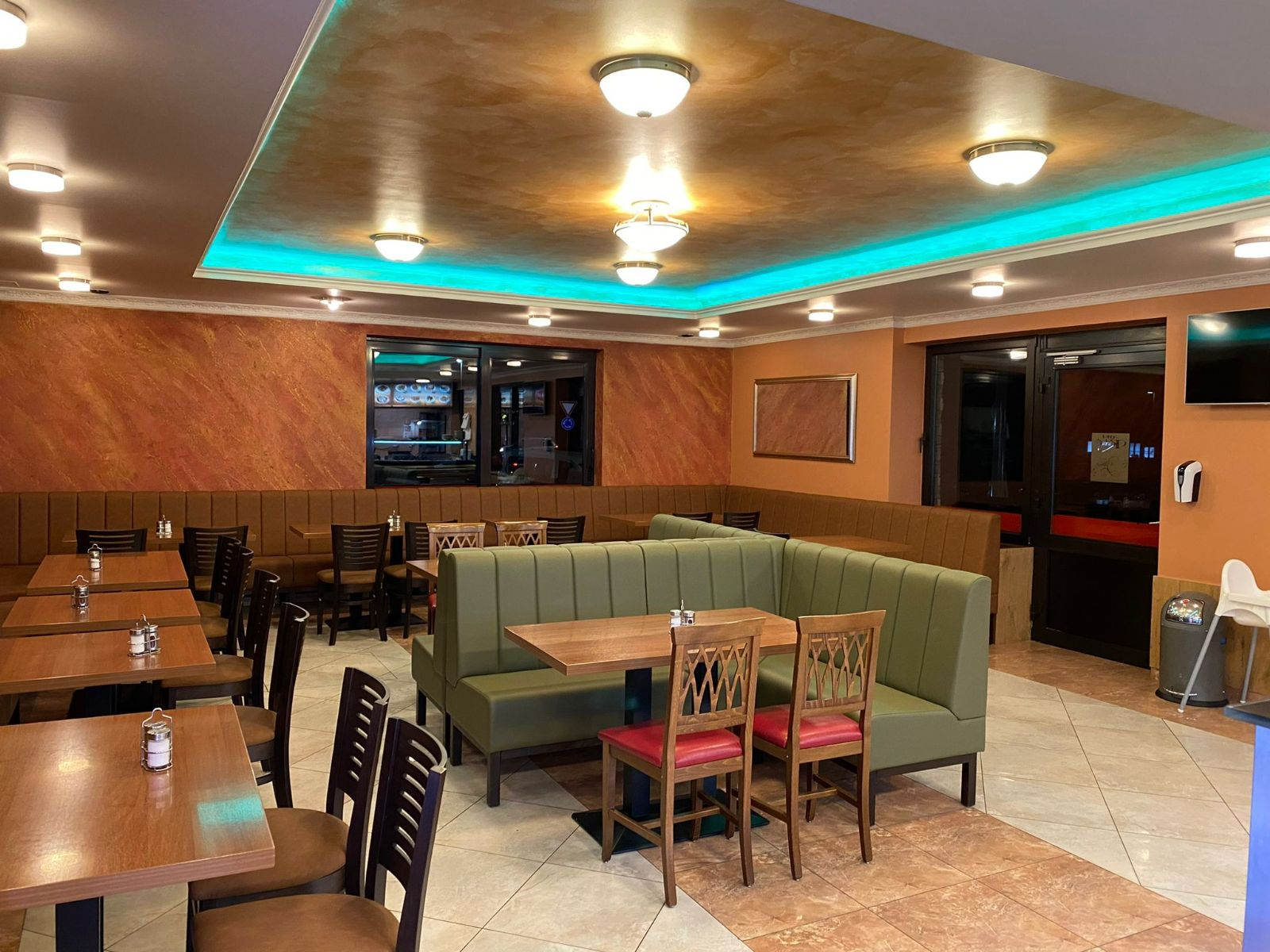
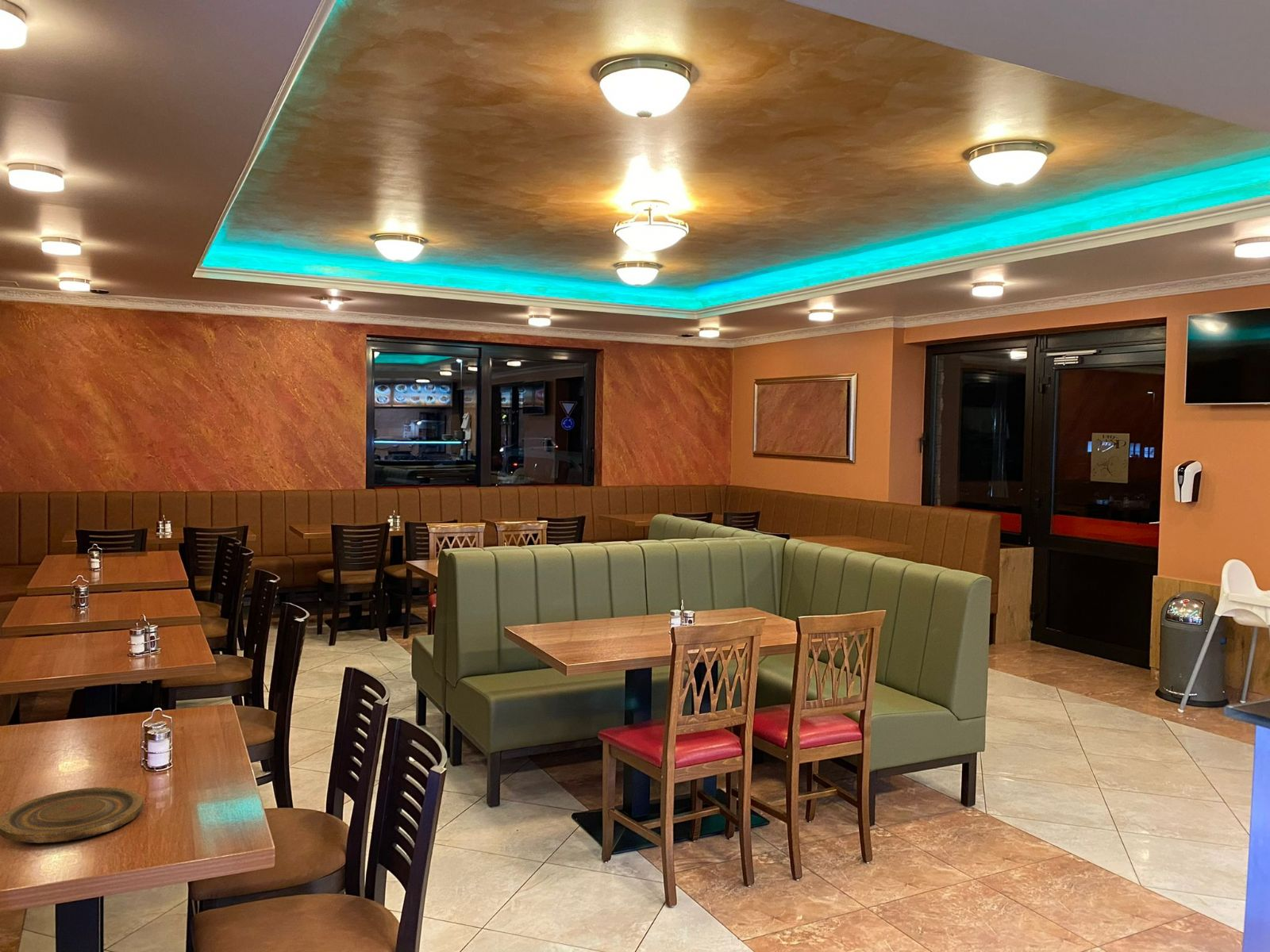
+ plate (72, 813)
